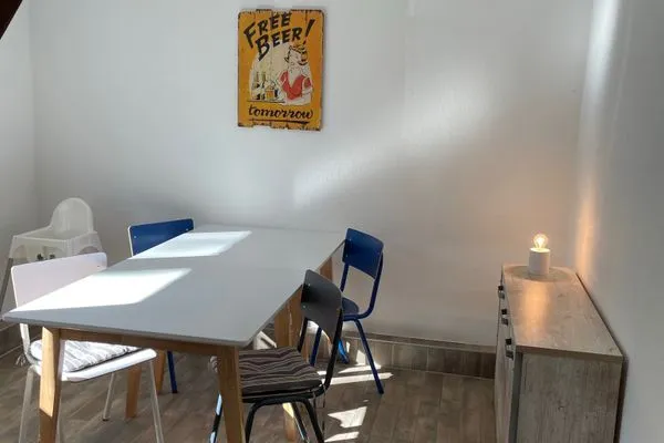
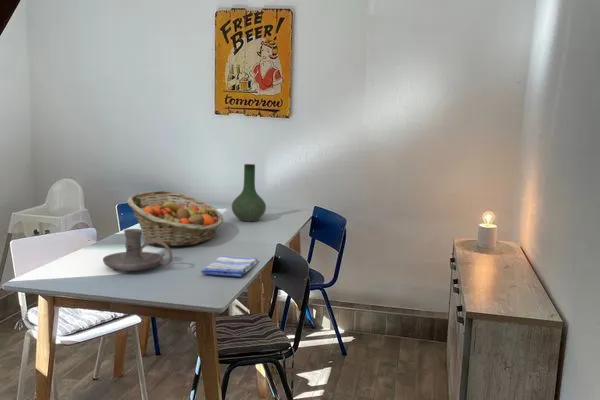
+ fruit basket (176, 216)
+ vase (249, 192)
+ candle holder (139, 249)
+ dish towel (230, 265)
